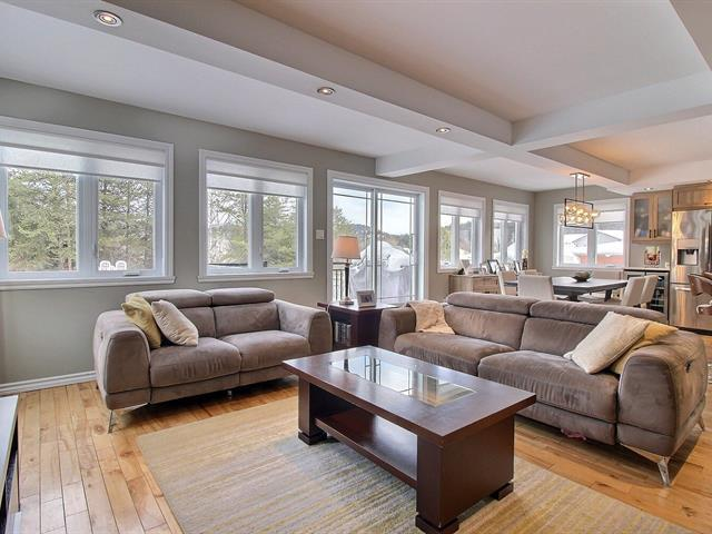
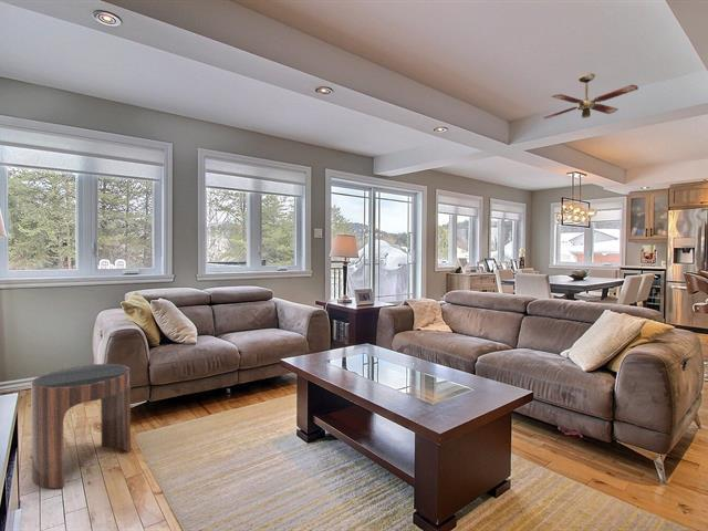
+ ceiling fan (586, 96)
+ side table (77, 404)
